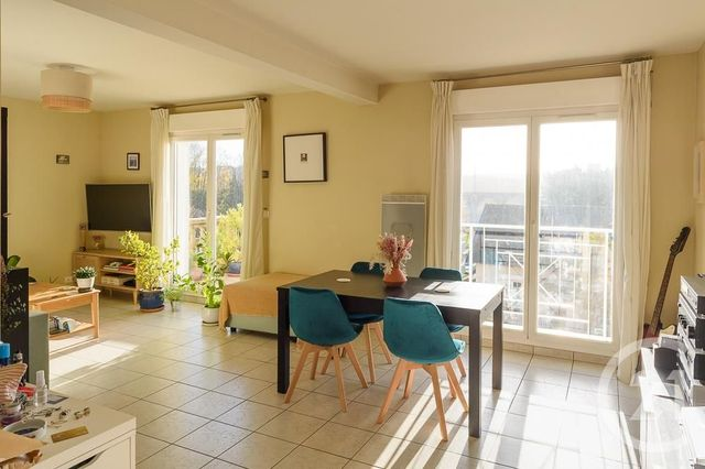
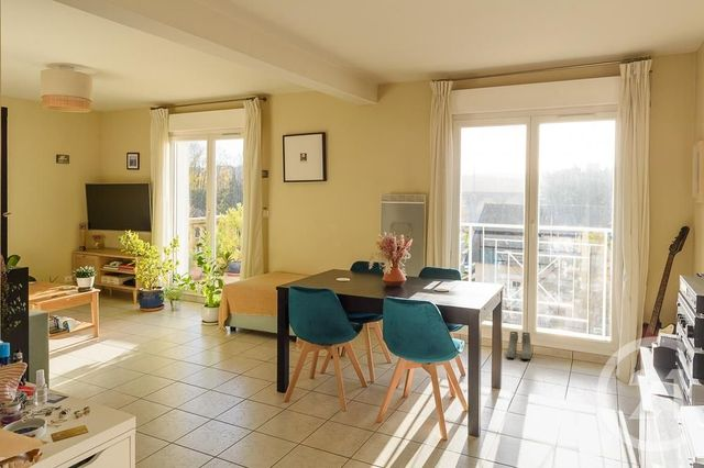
+ boots (516, 345)
